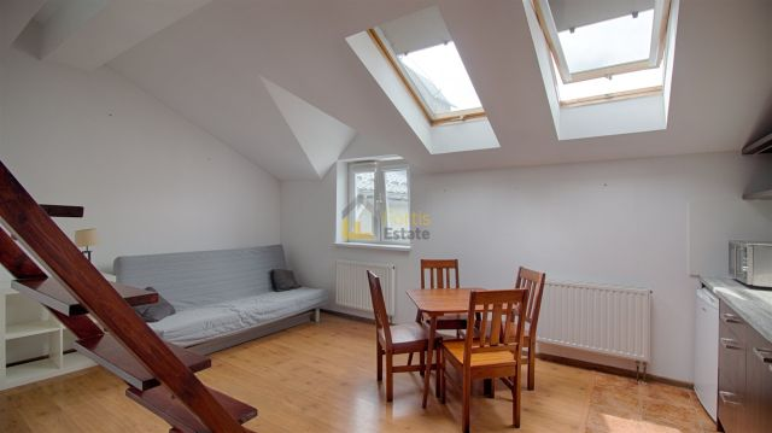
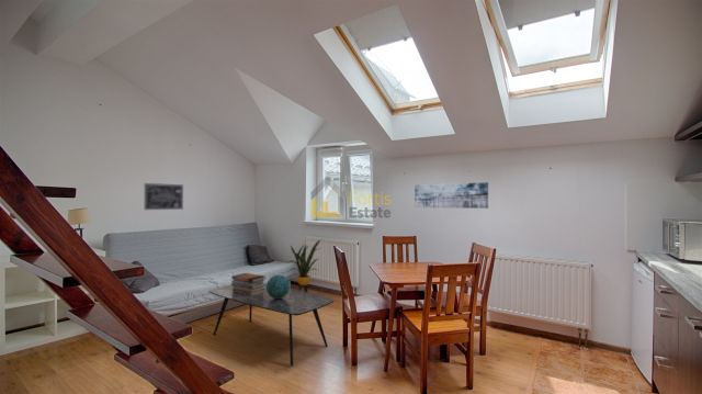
+ decorative sphere (278, 286)
+ house plant (307, 269)
+ wall art (449, 195)
+ wall art (165, 196)
+ coffee table (270, 309)
+ book stack (248, 283)
